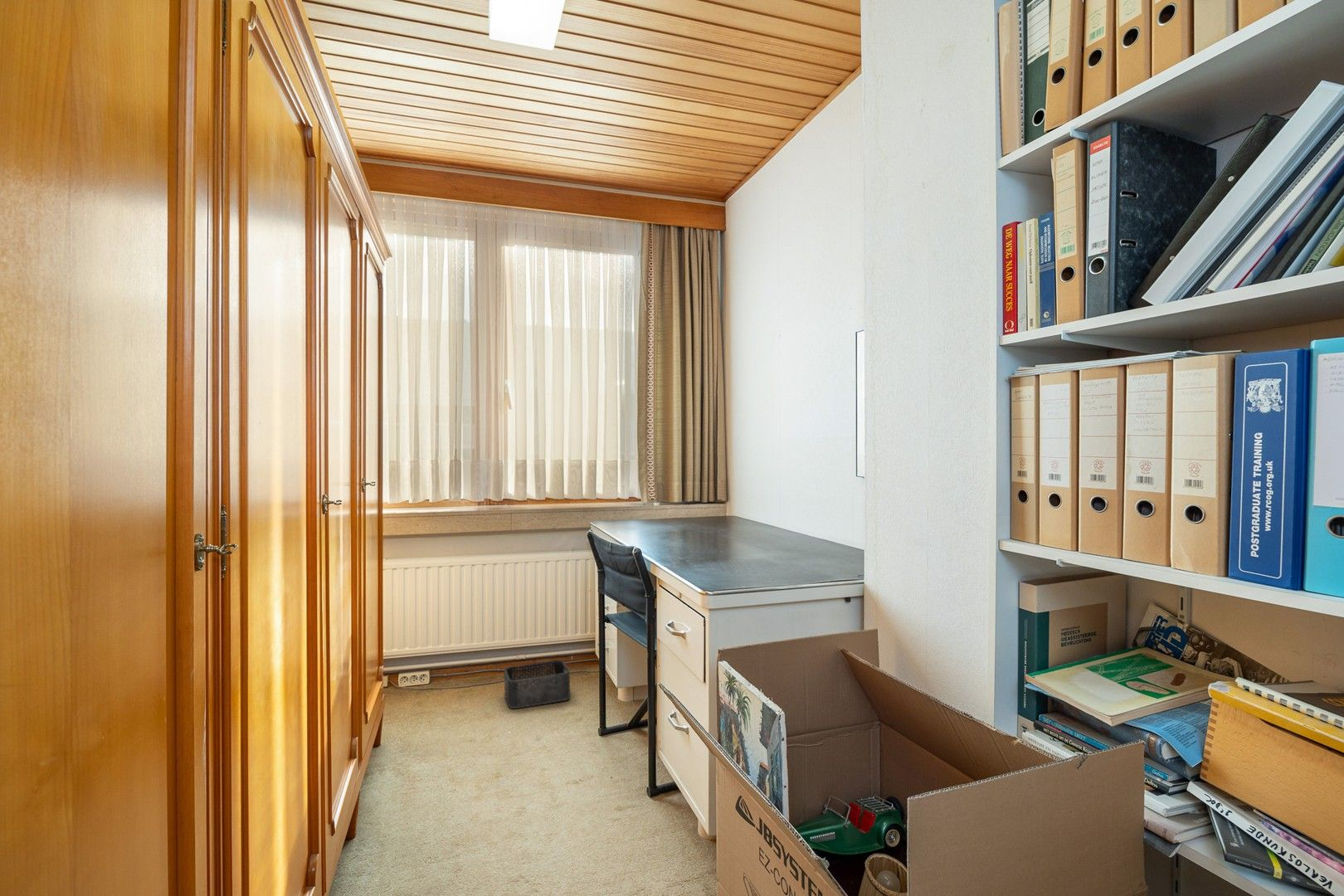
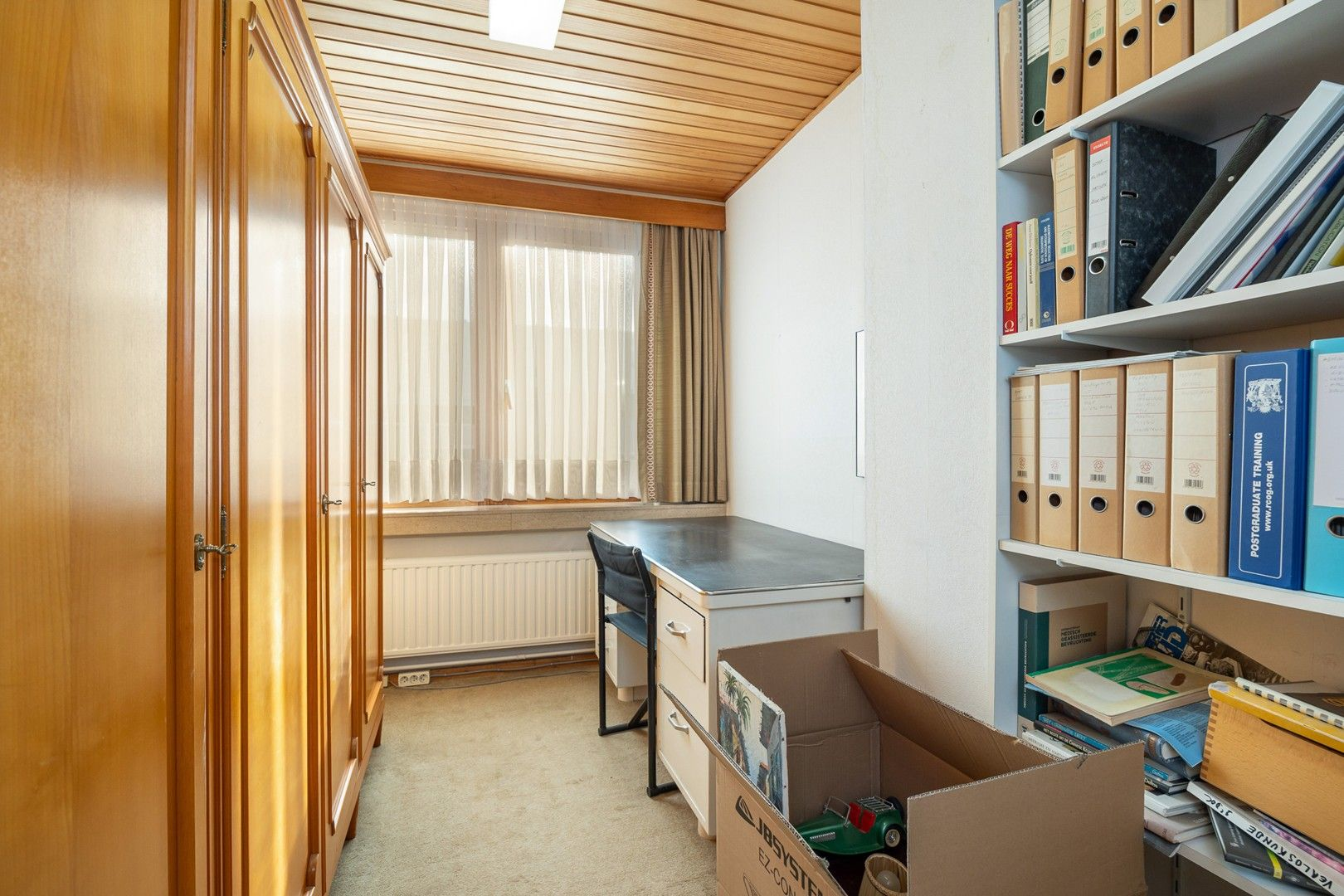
- storage bin (537, 683)
